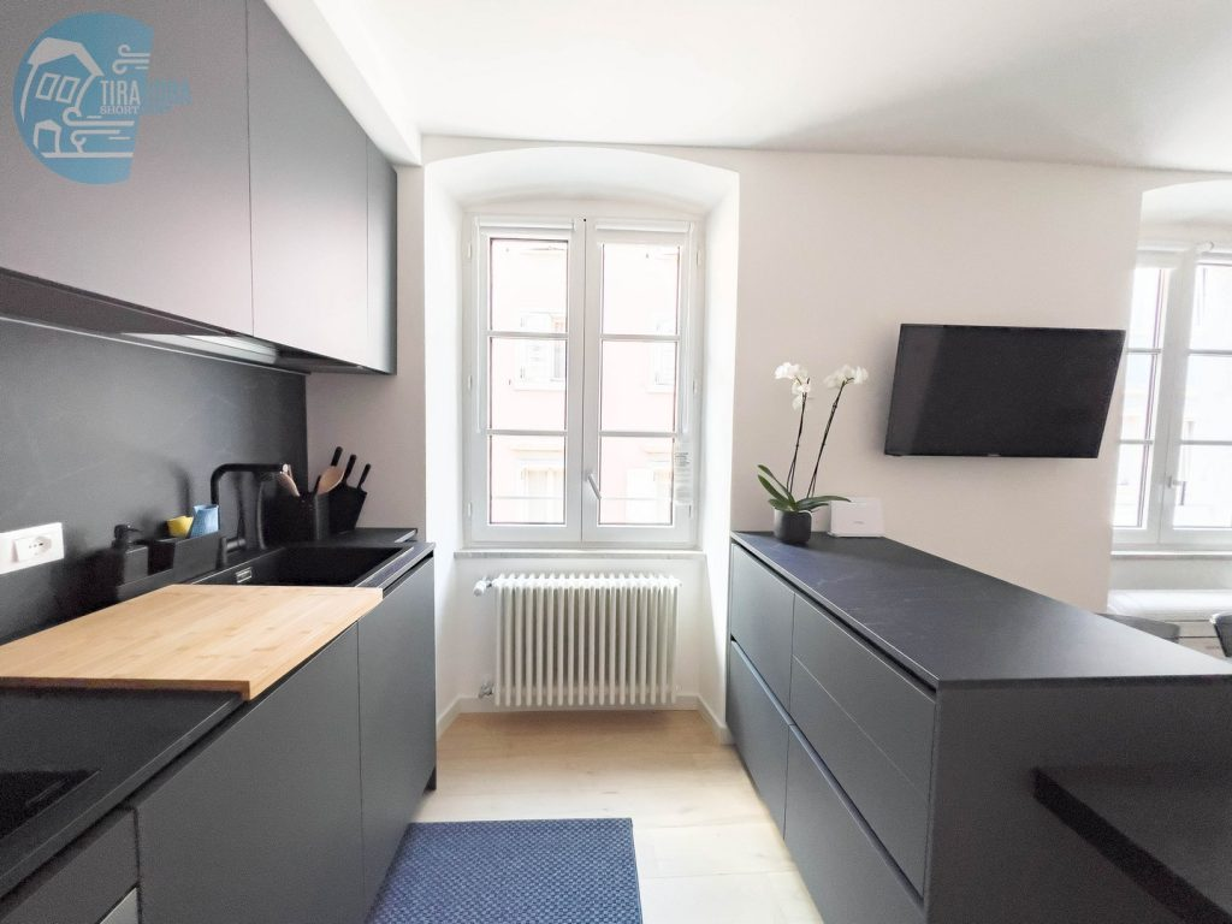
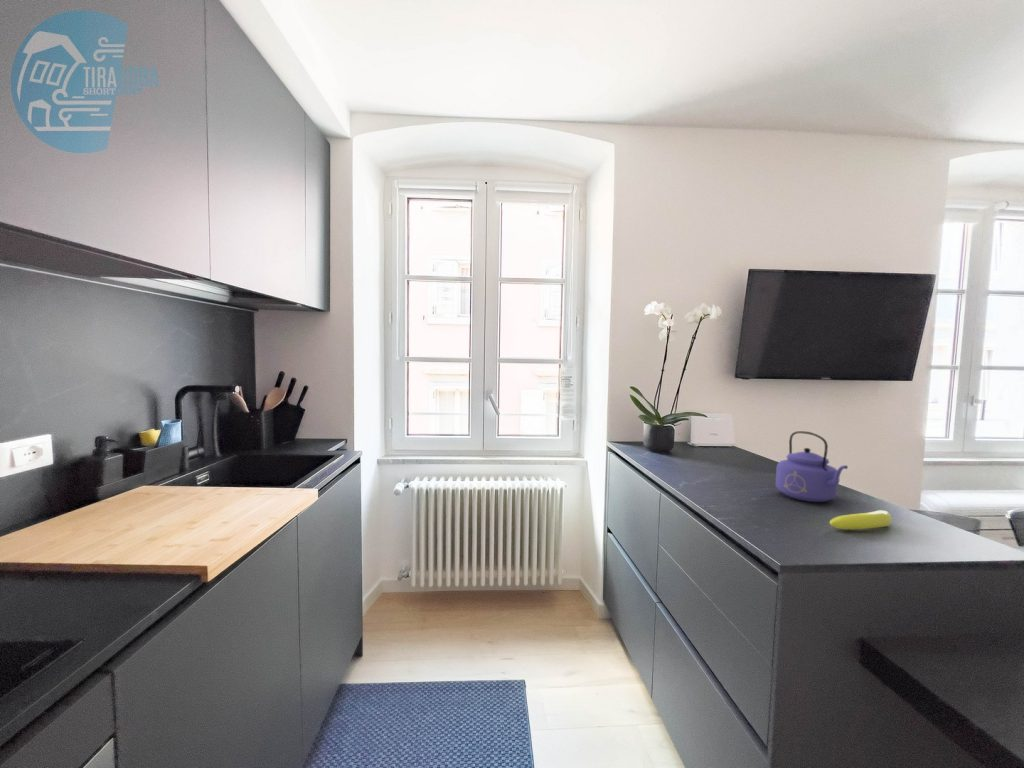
+ banana (859, 517)
+ kettle (813, 466)
